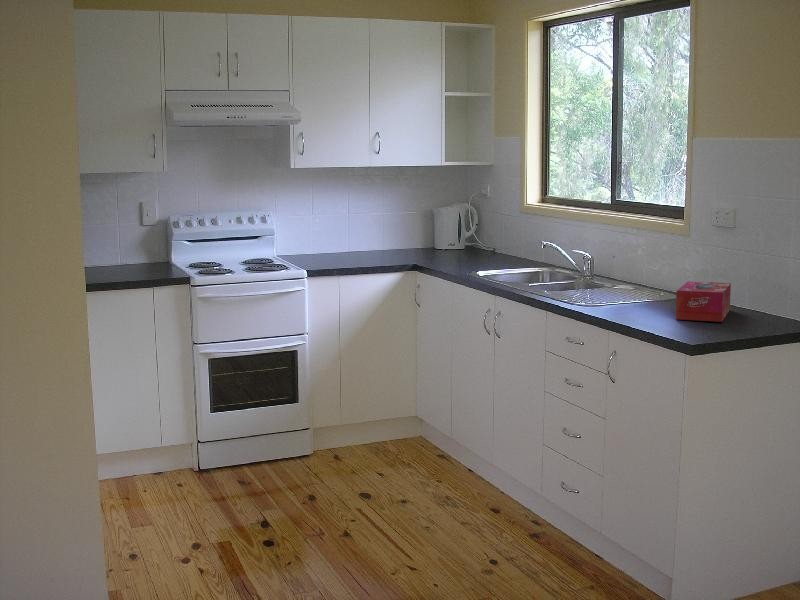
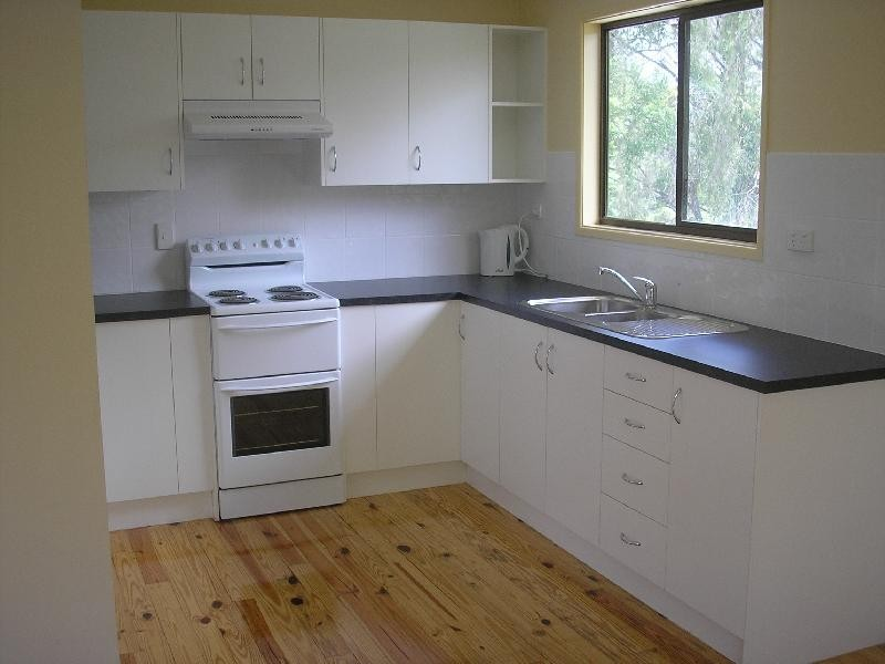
- tissue box (704, 300)
